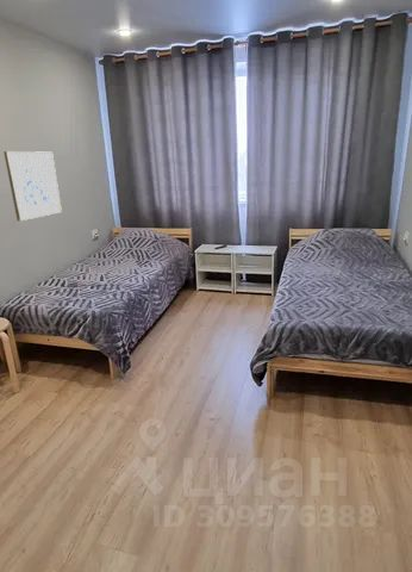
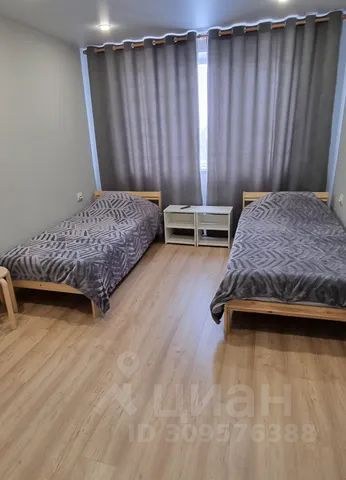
- wall art (35, 185)
